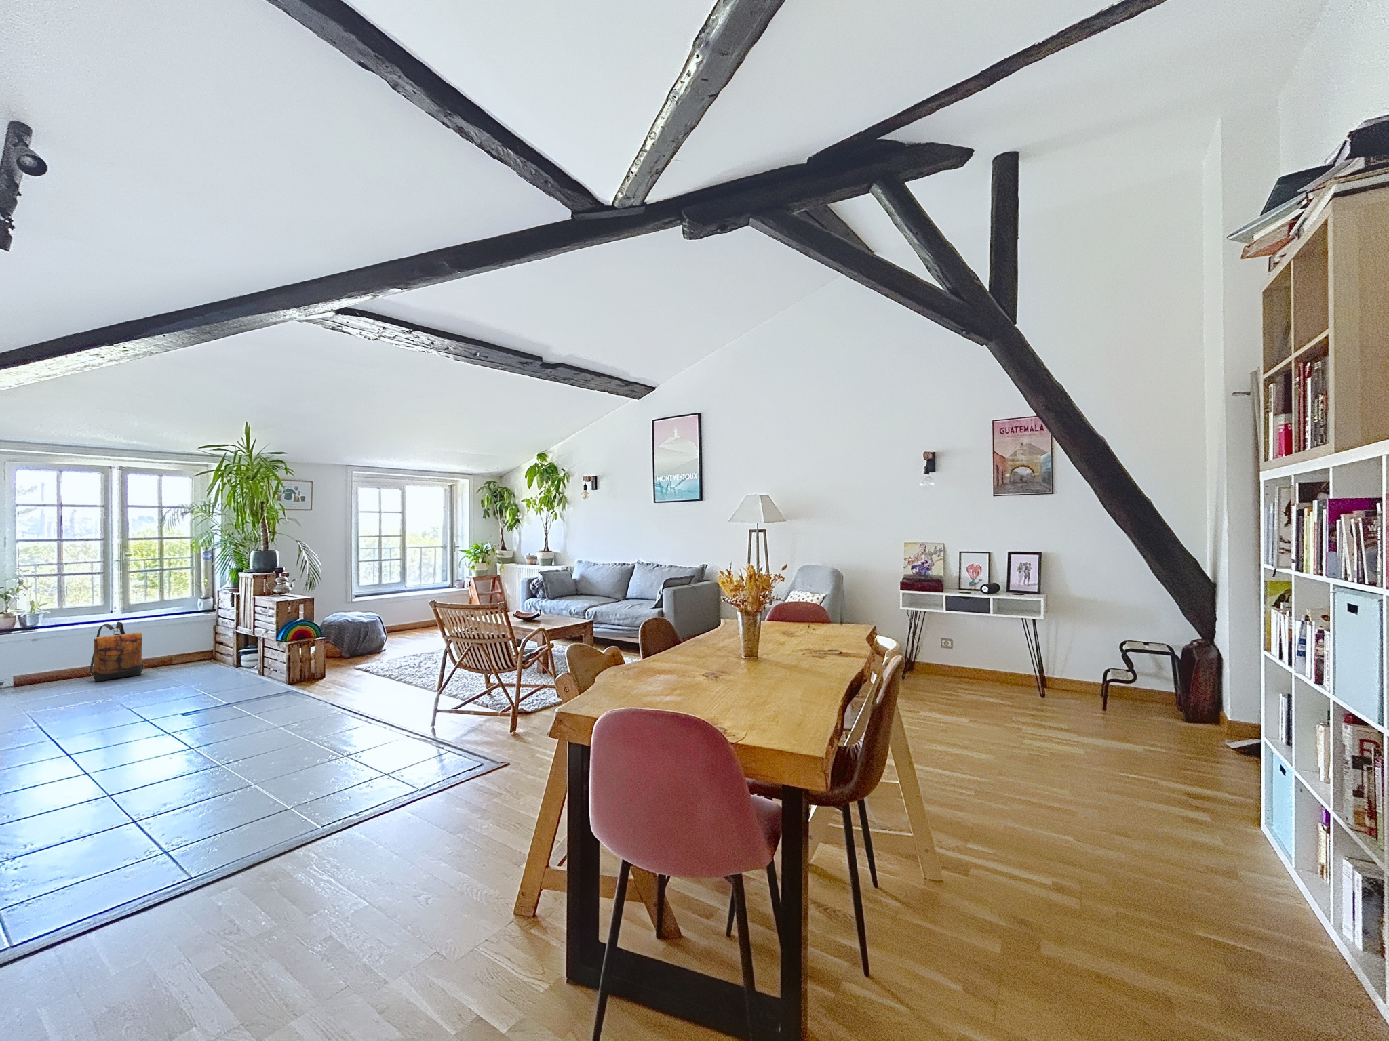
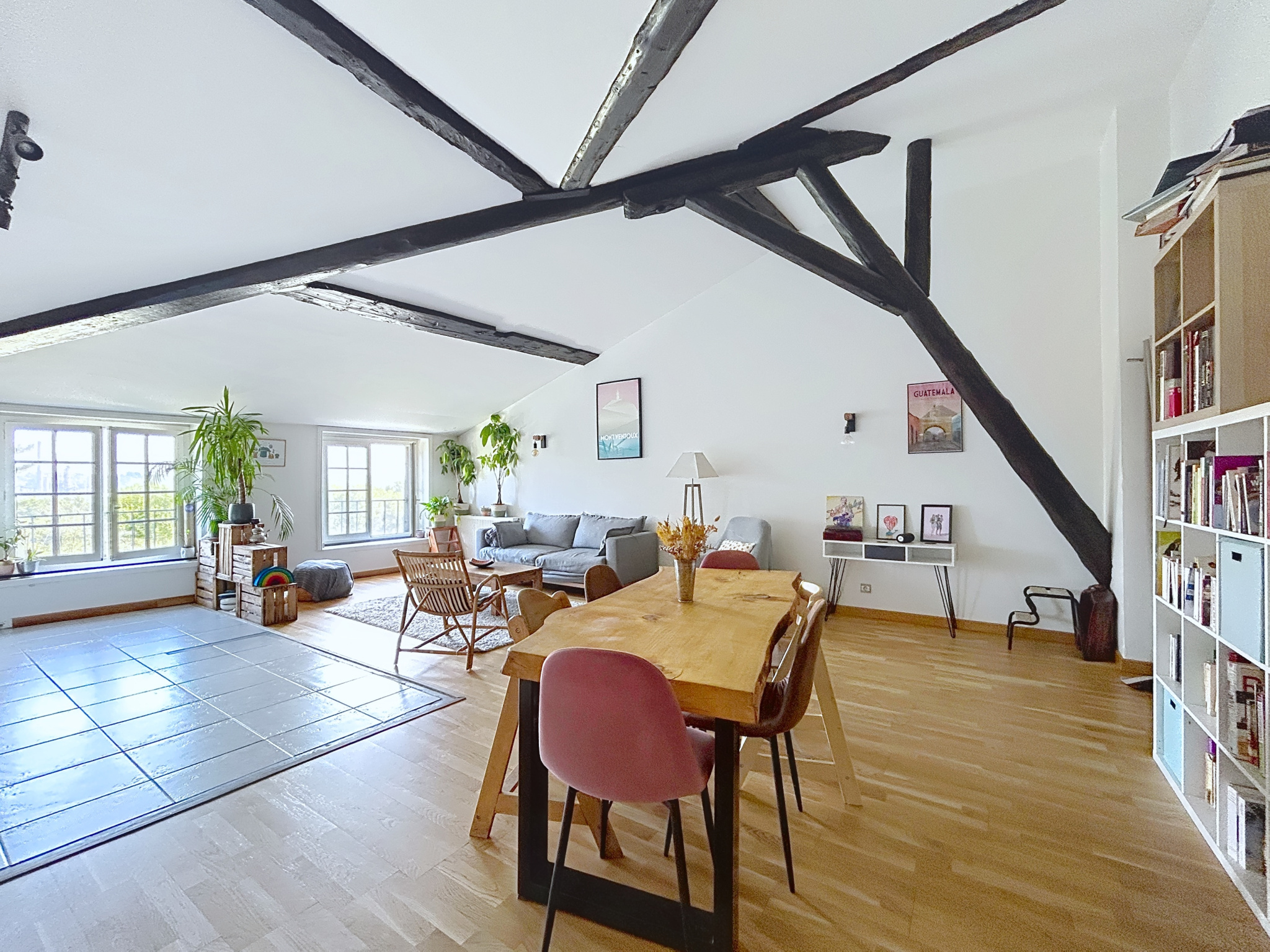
- backpack (115, 650)
